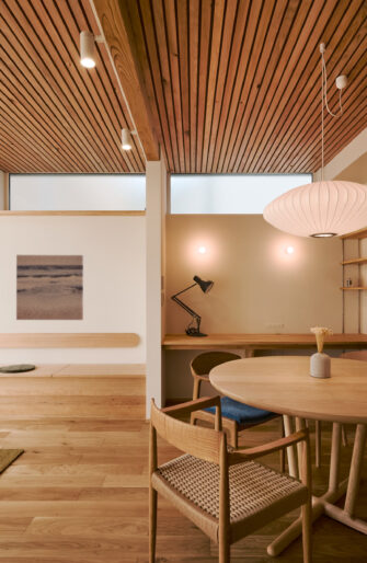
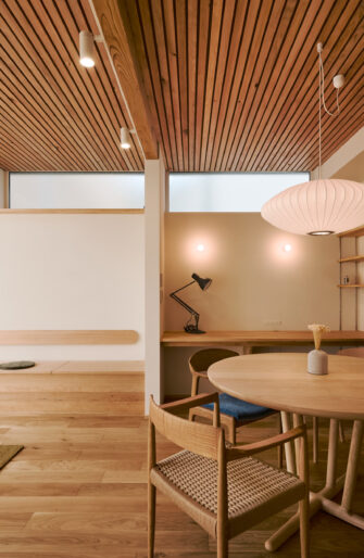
- wall art (50, 287)
